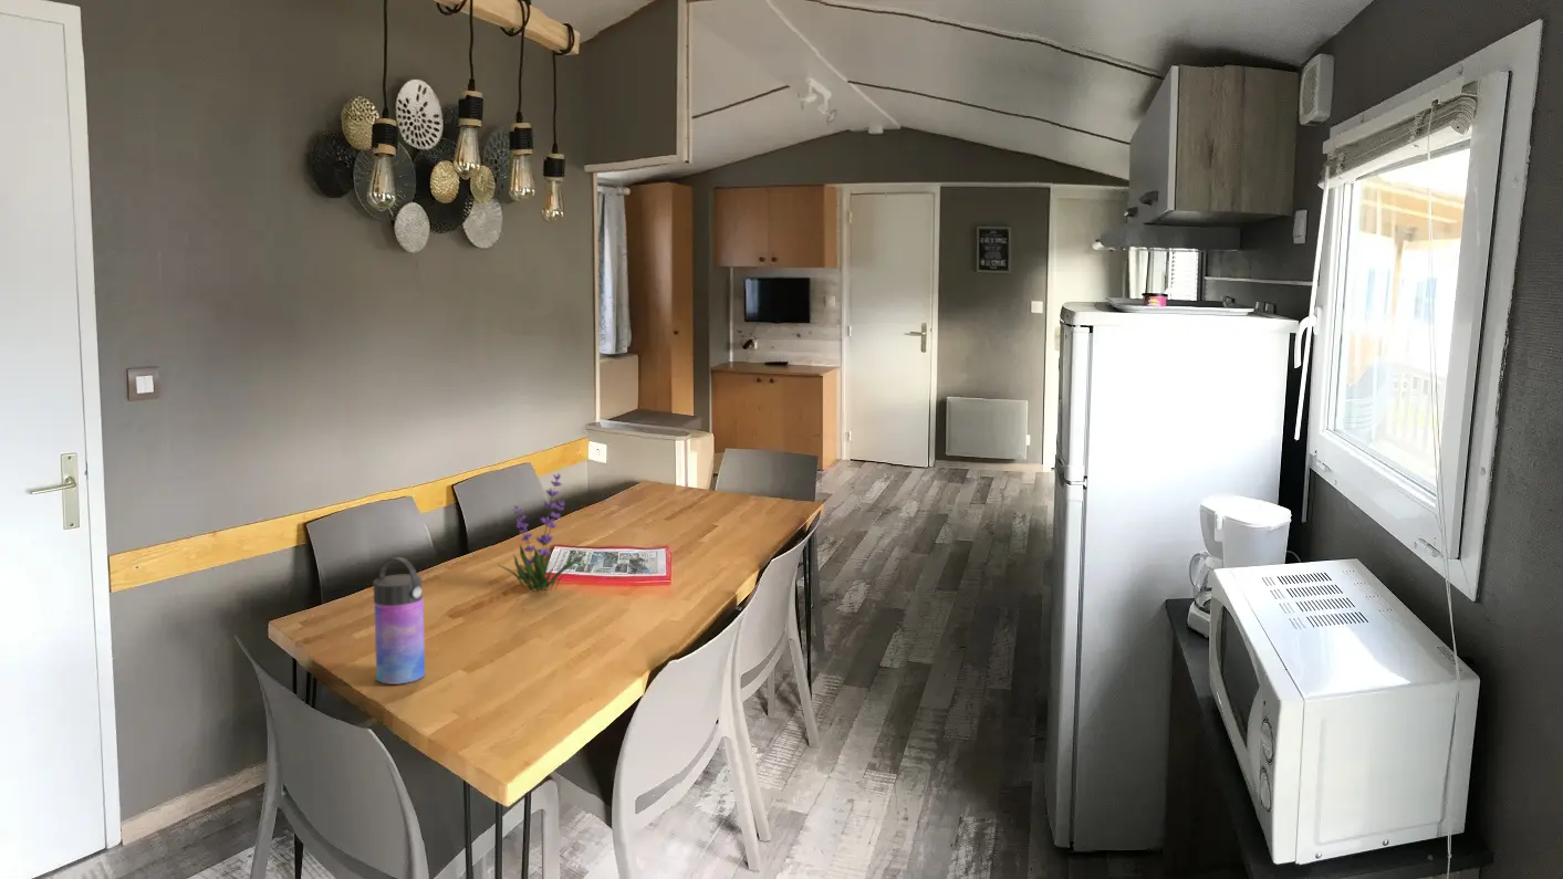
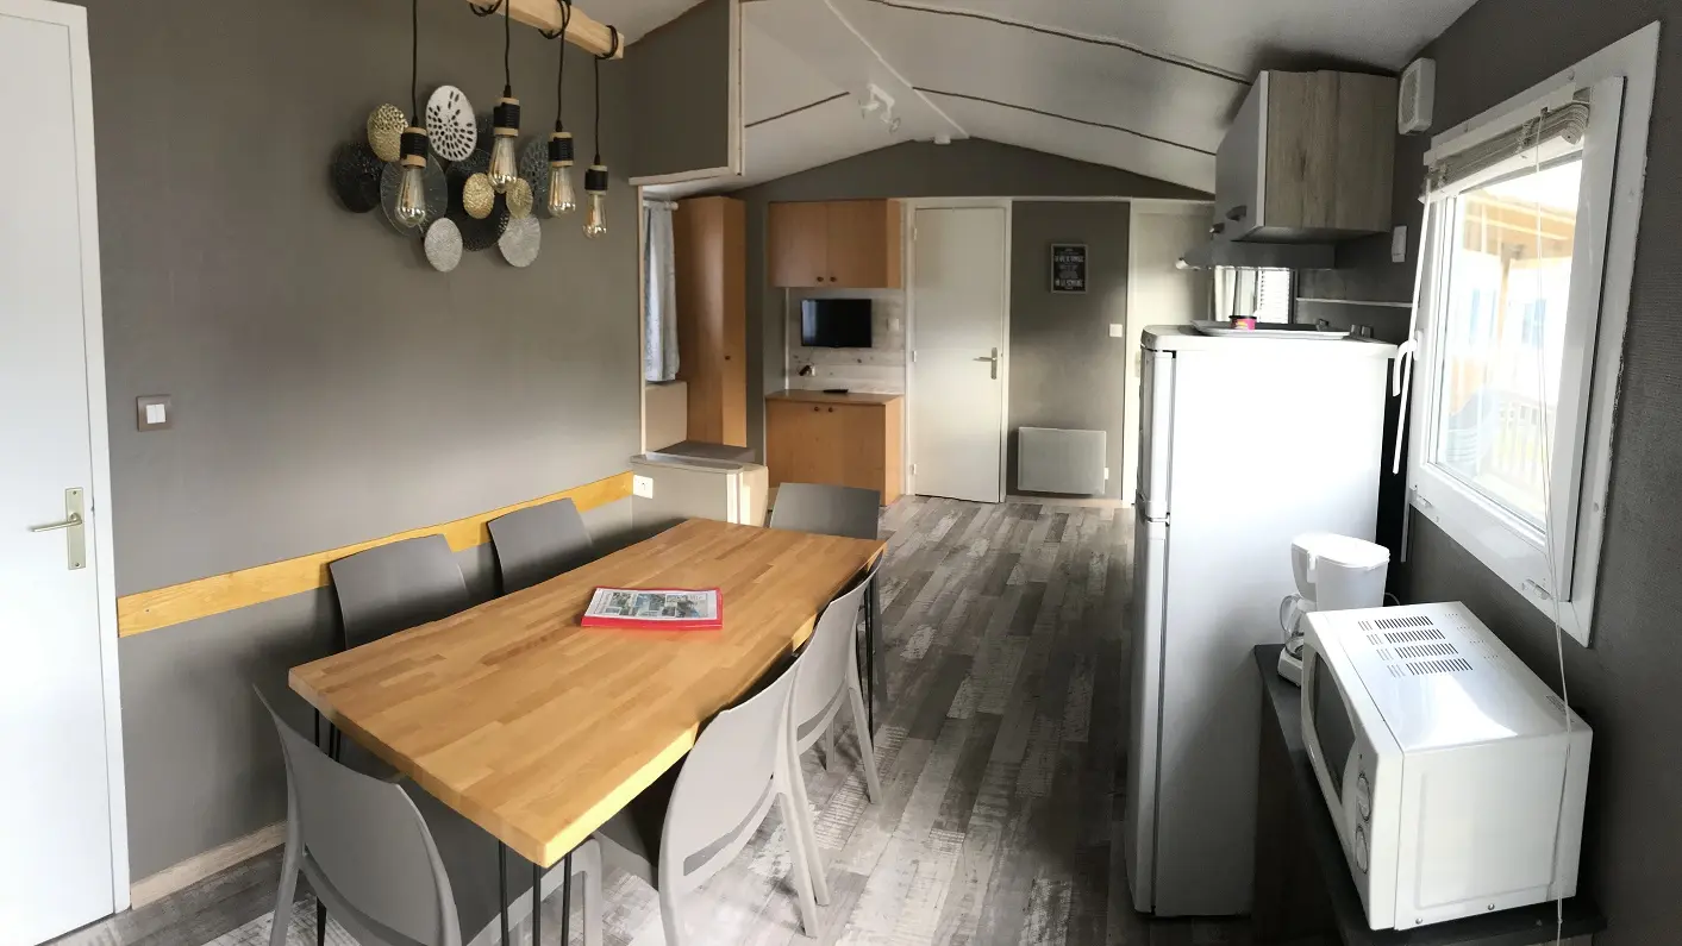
- water bottle (399, 617)
- plant (541, 535)
